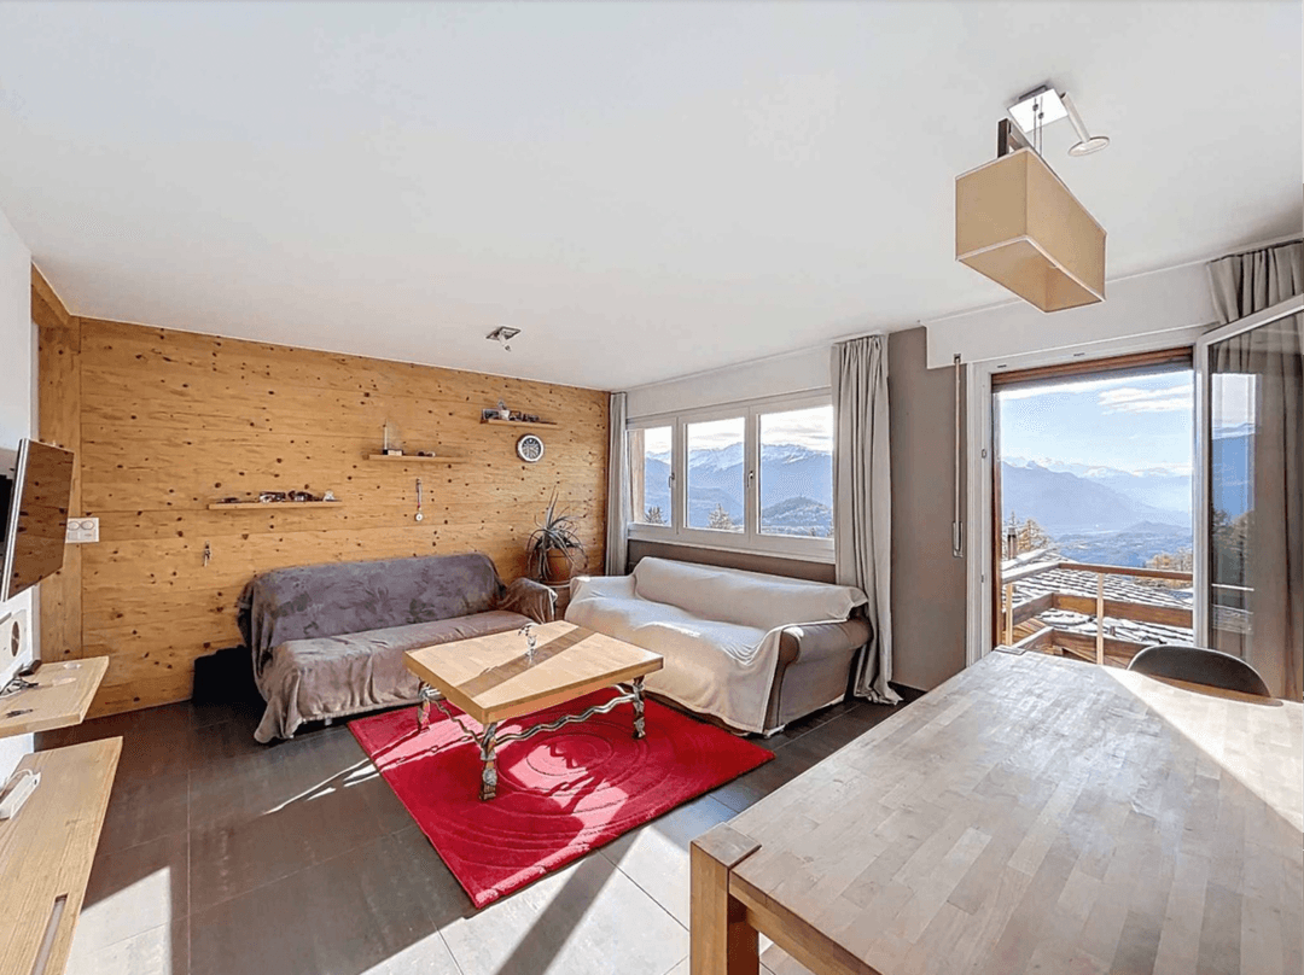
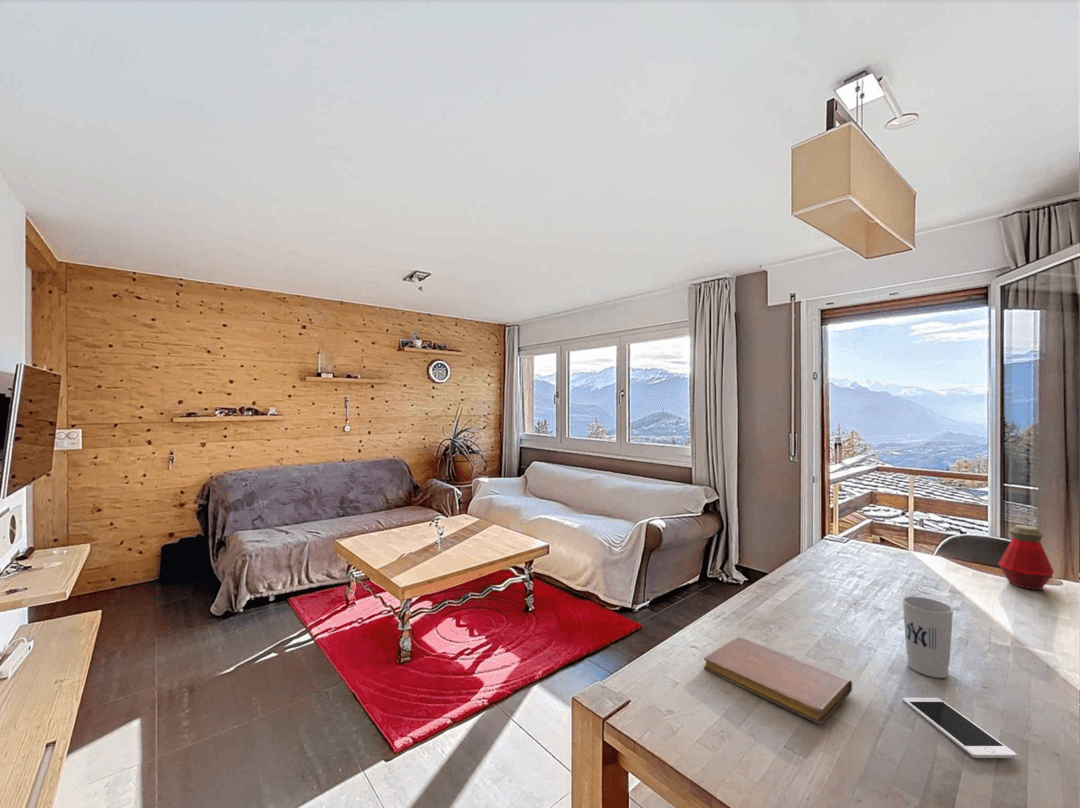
+ cell phone (954, 725)
+ cup (927, 636)
+ bottle (1025, 555)
+ notebook (774, 673)
